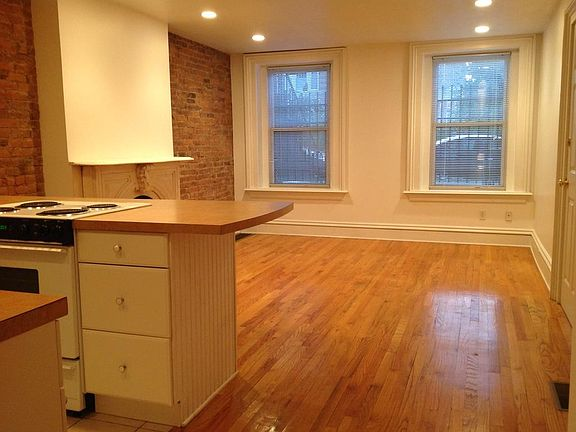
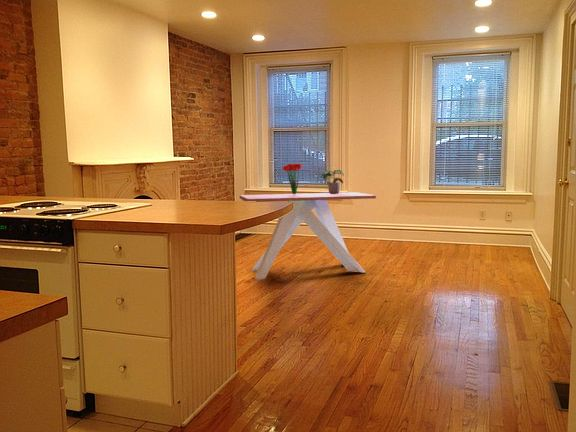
+ potted plant (333, 181)
+ dining table (310, 228)
+ bouquet (293, 179)
